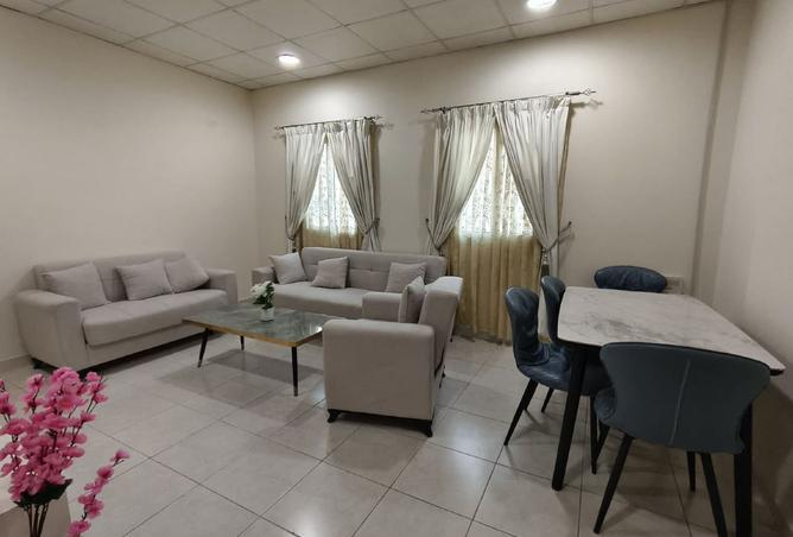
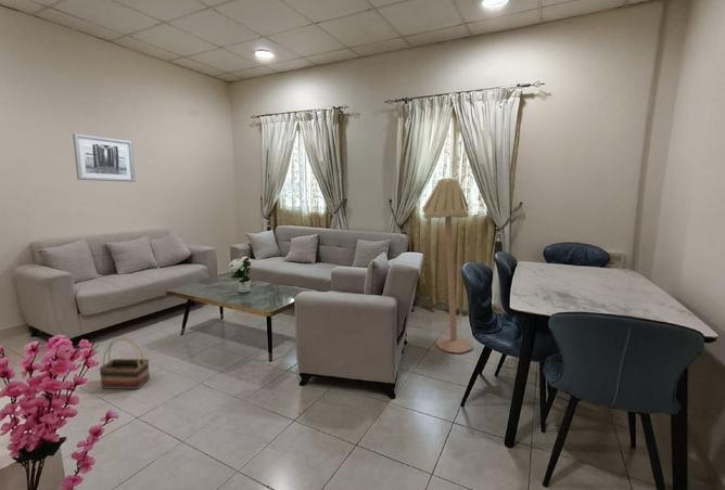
+ floor lamp (448, 263)
+ basket (124, 360)
+ wall art (105, 159)
